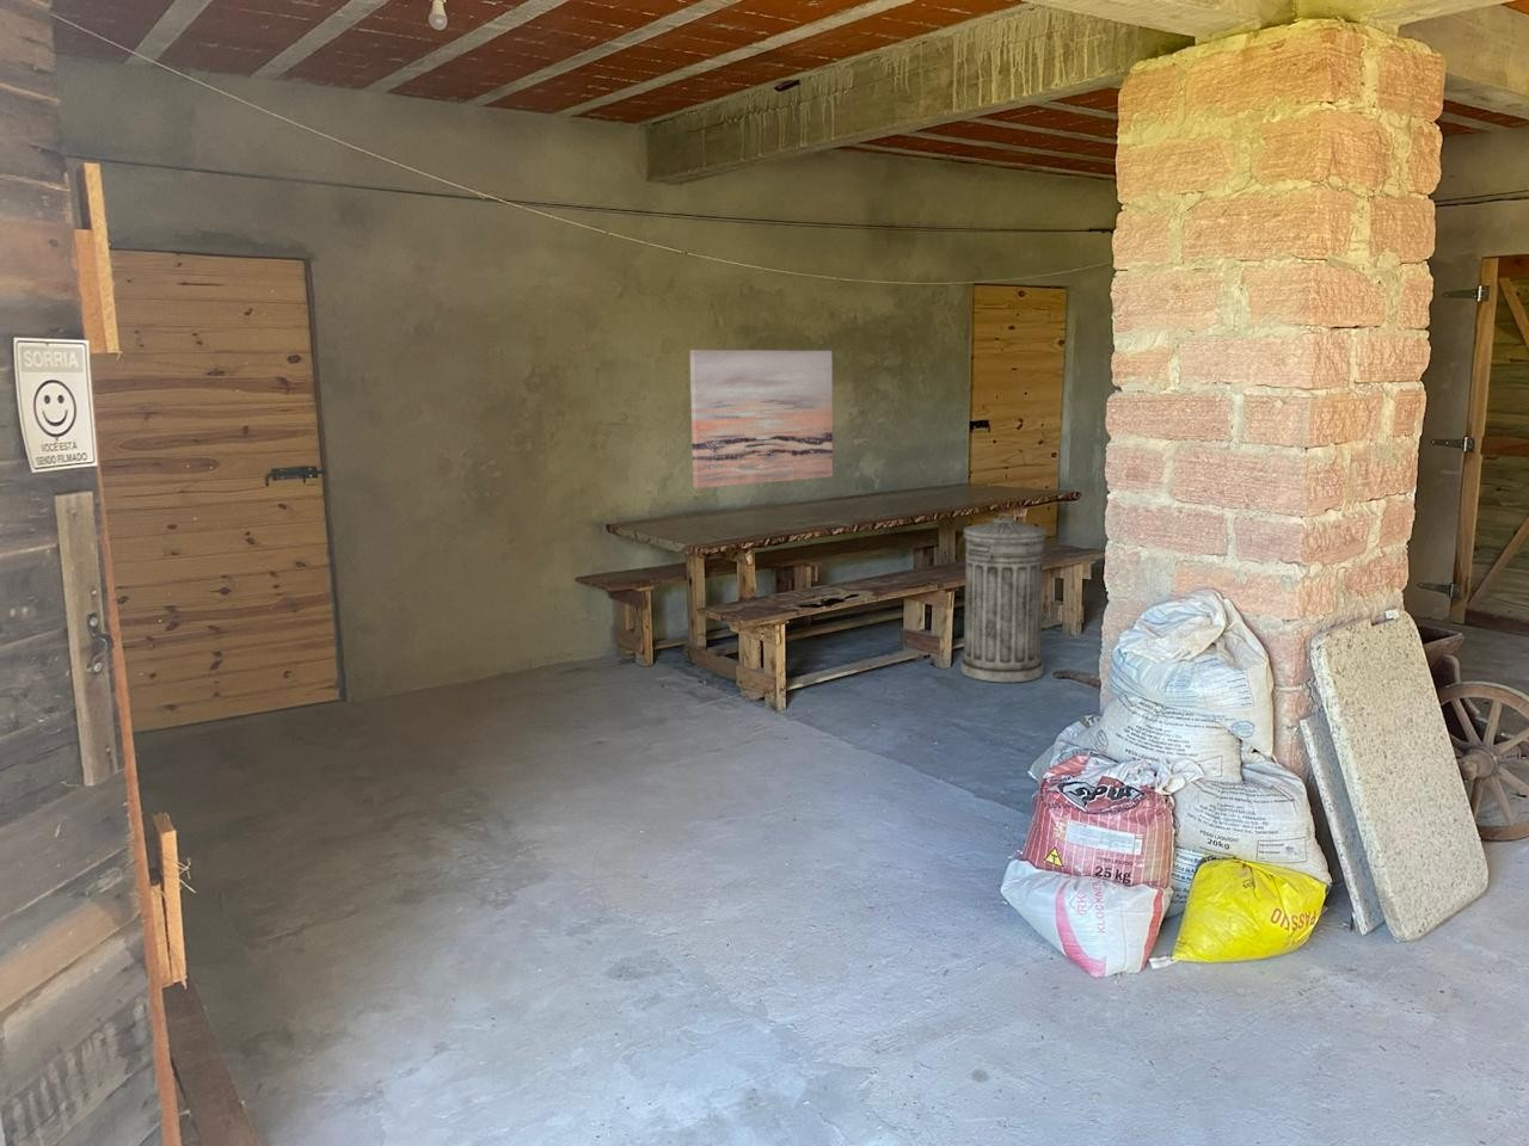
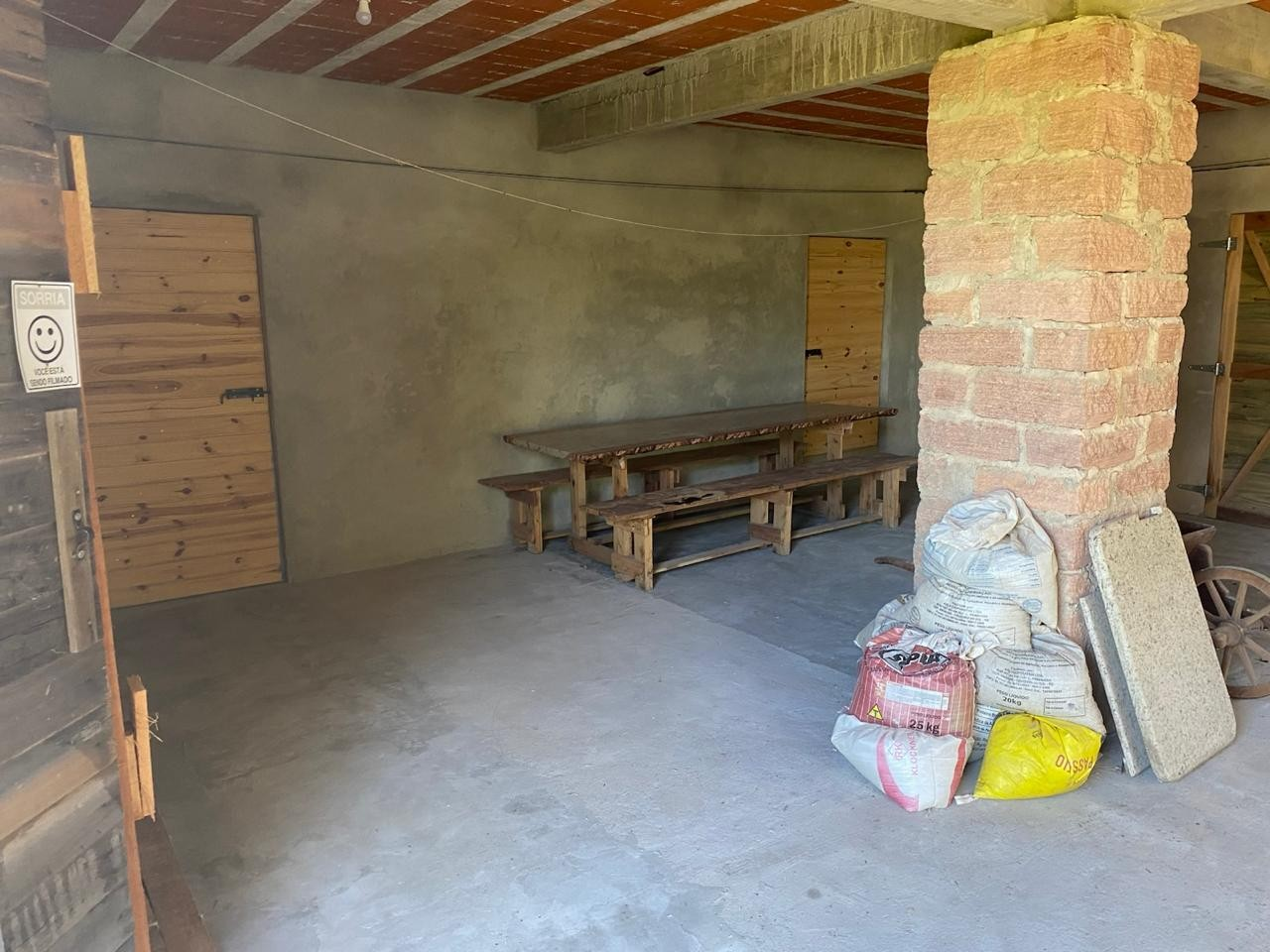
- trash can (1002, 593)
- wall art (764, 417)
